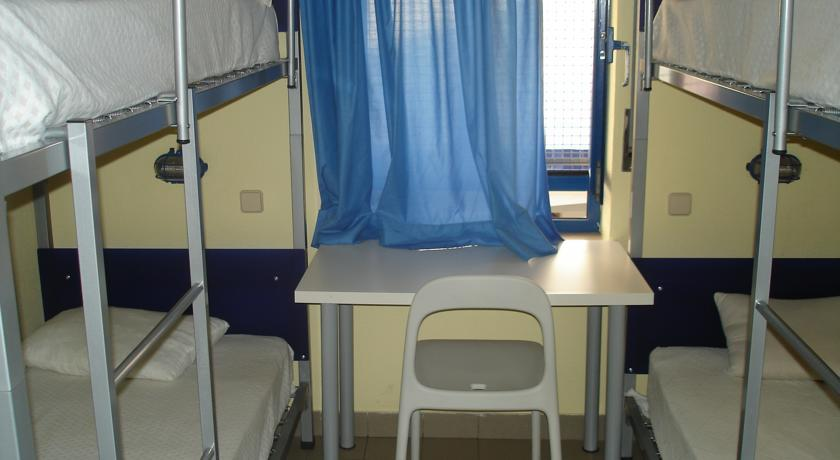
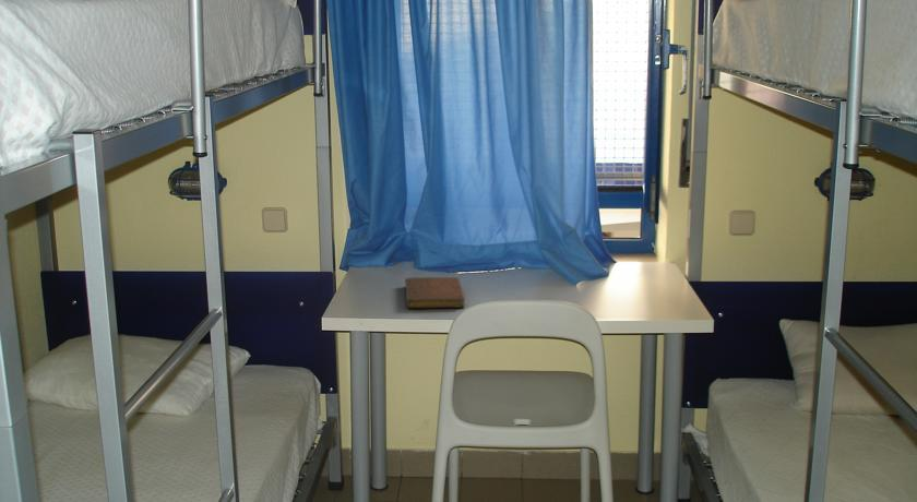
+ notebook (433, 291)
